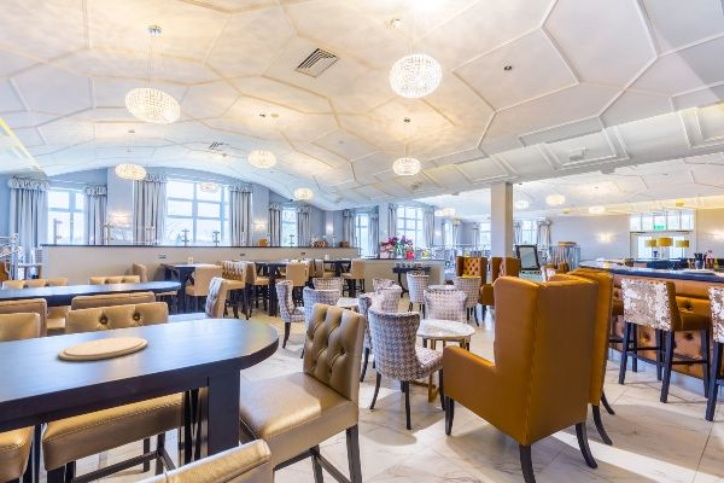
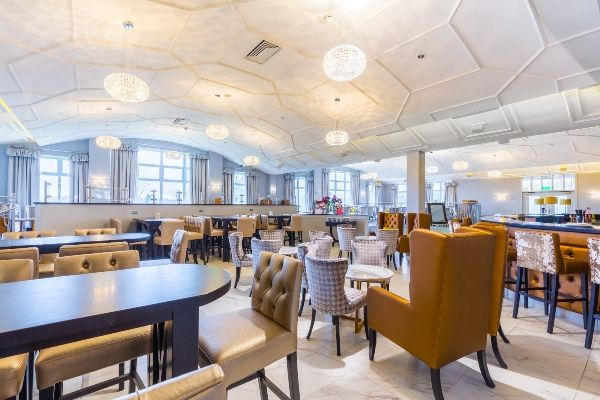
- plate (105, 347)
